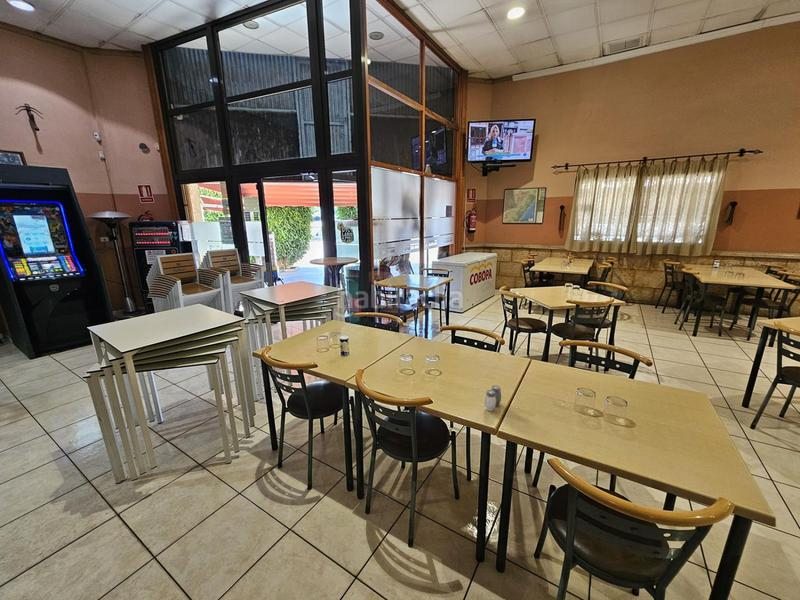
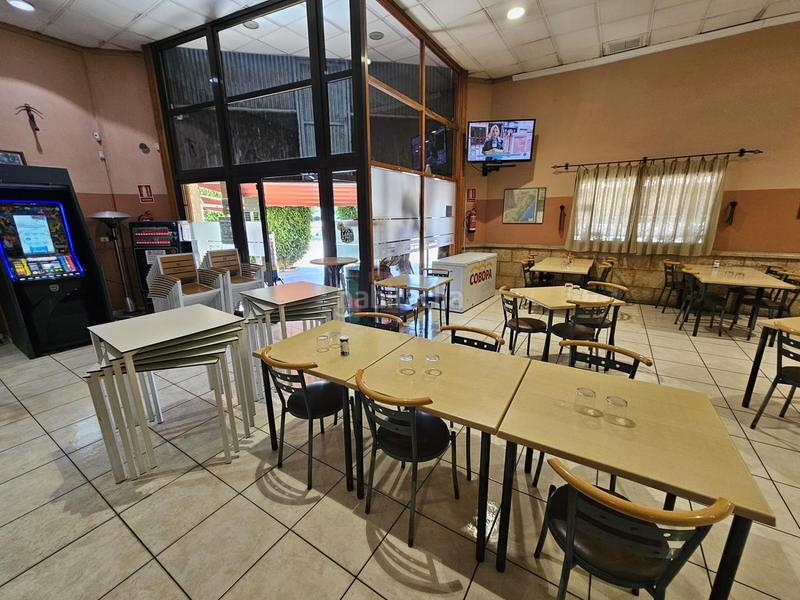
- salt and pepper shaker (493, 397)
